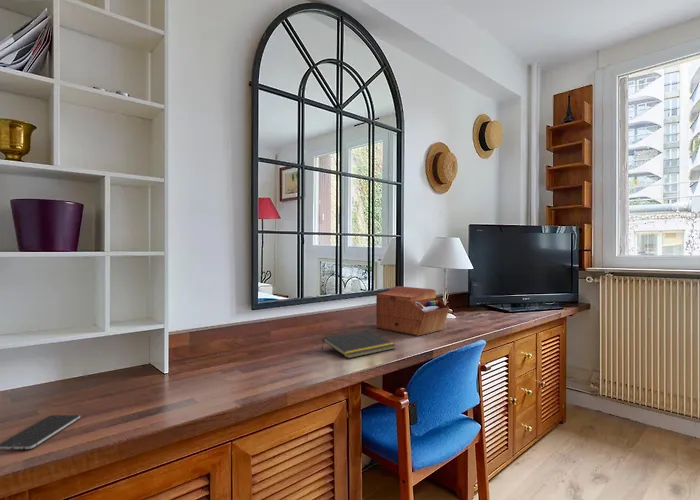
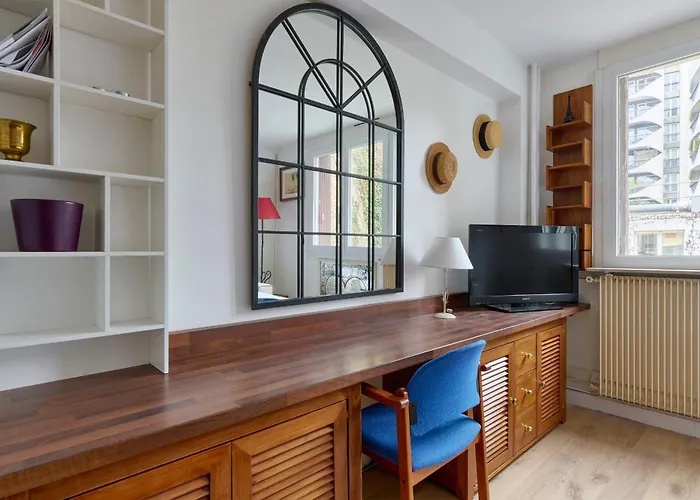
- notepad (359, 342)
- smartphone (41, 430)
- sewing box (411, 309)
